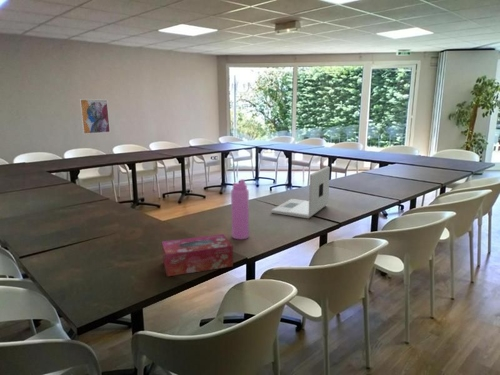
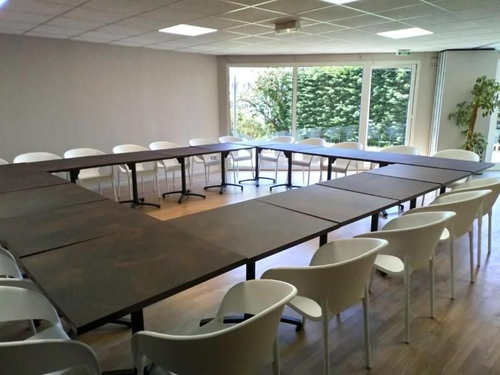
- wall art (95, 116)
- laptop (309, 189)
- water bottle (240, 208)
- tissue box (197, 253)
